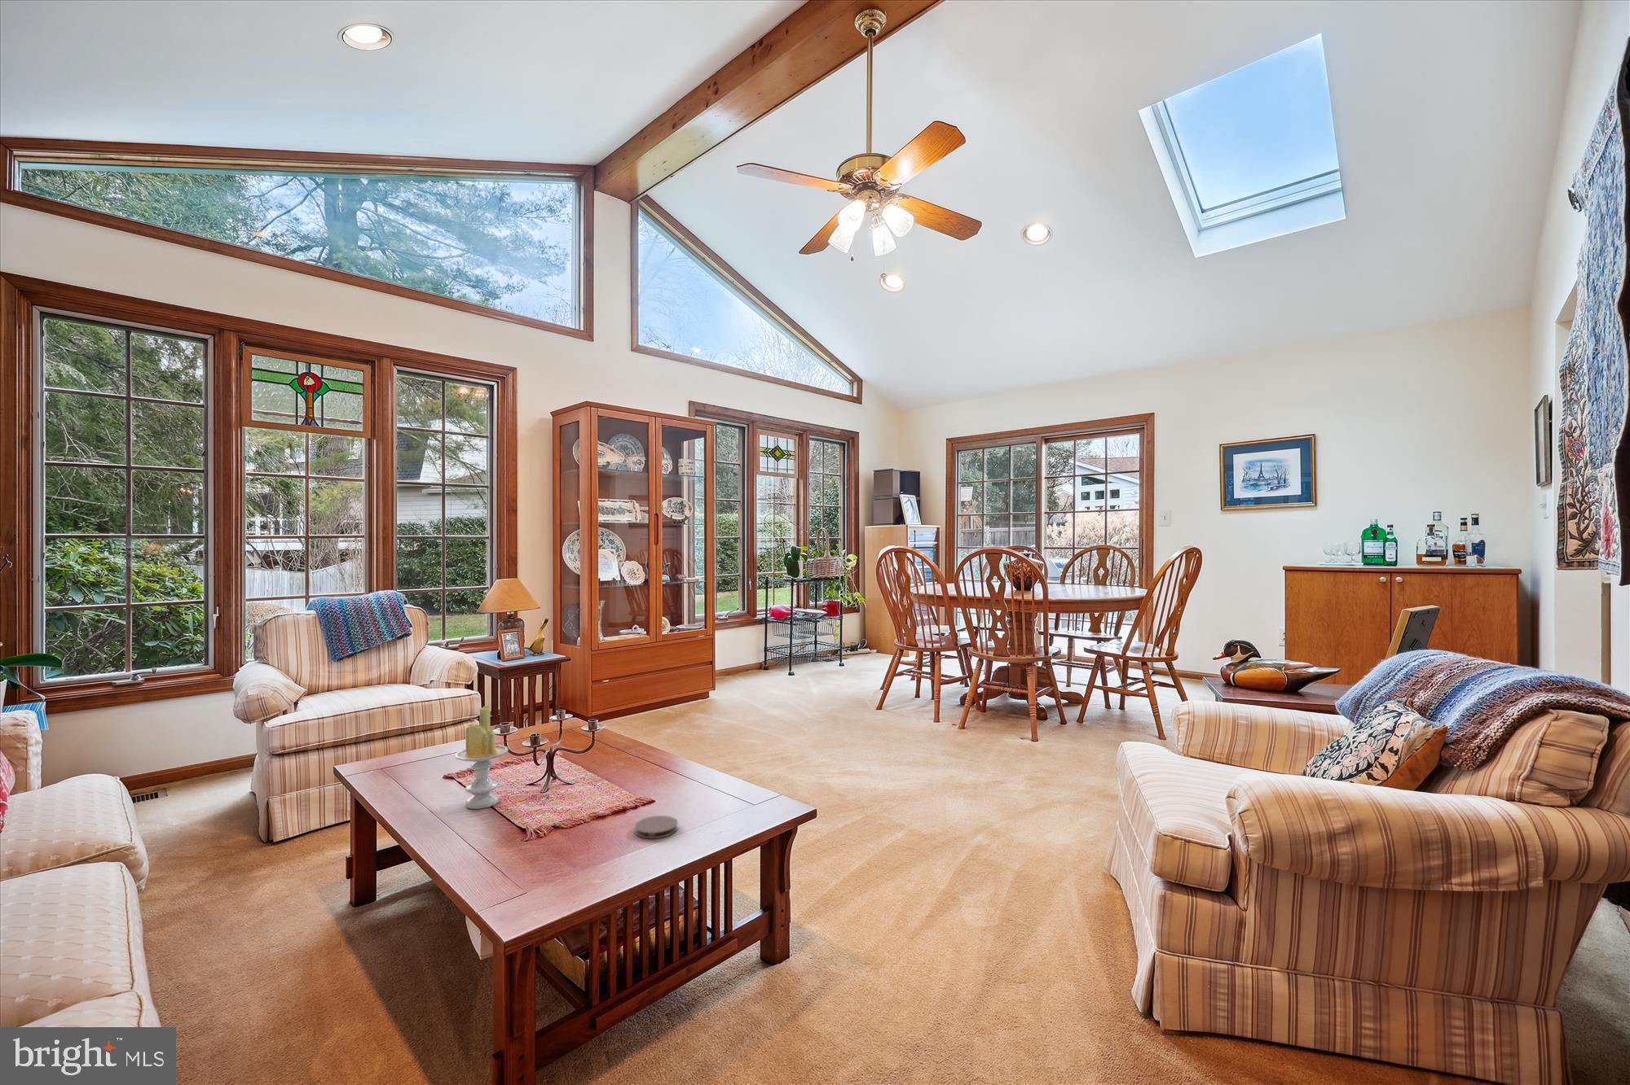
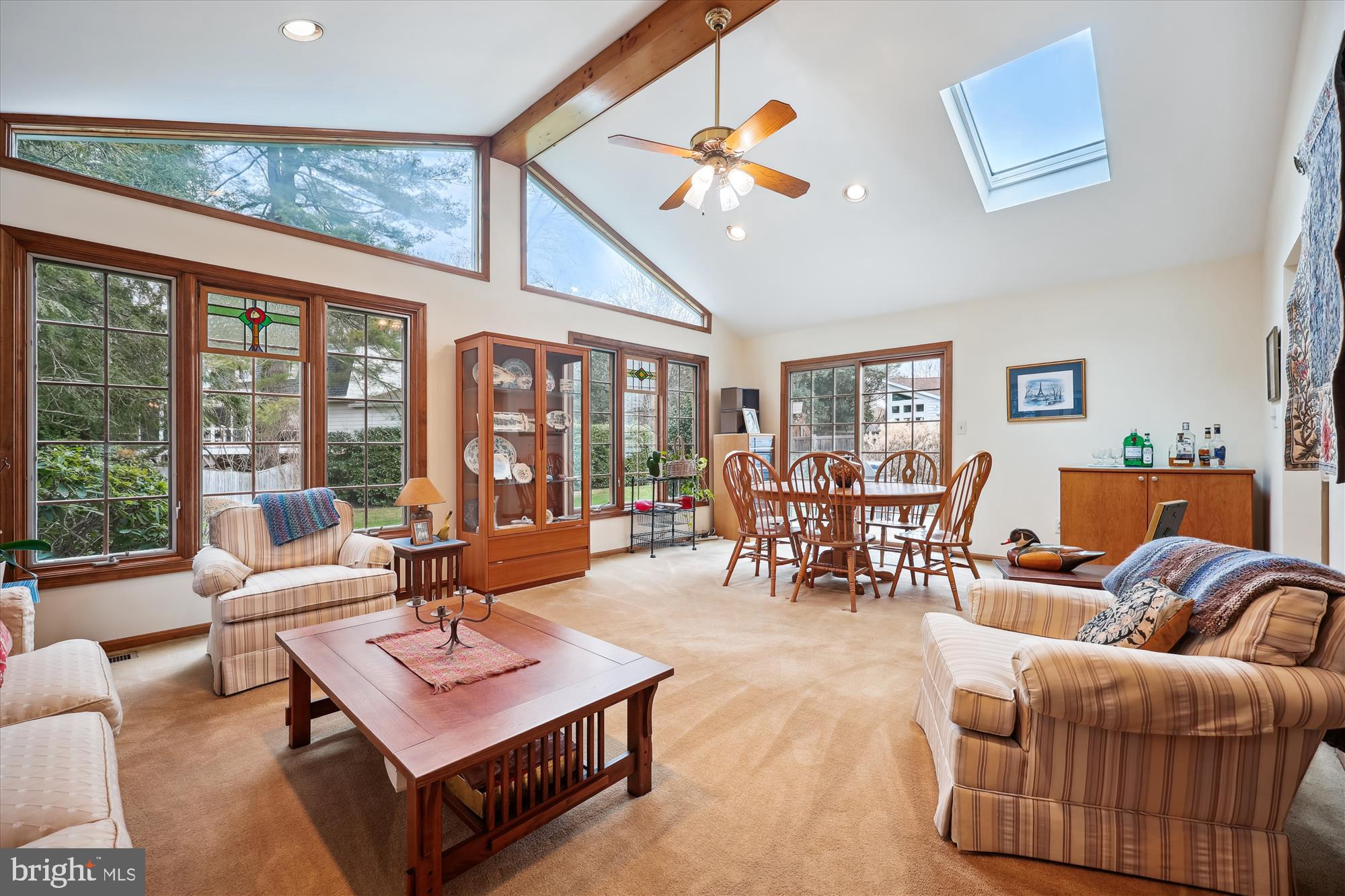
- candle (481, 756)
- coaster (656, 826)
